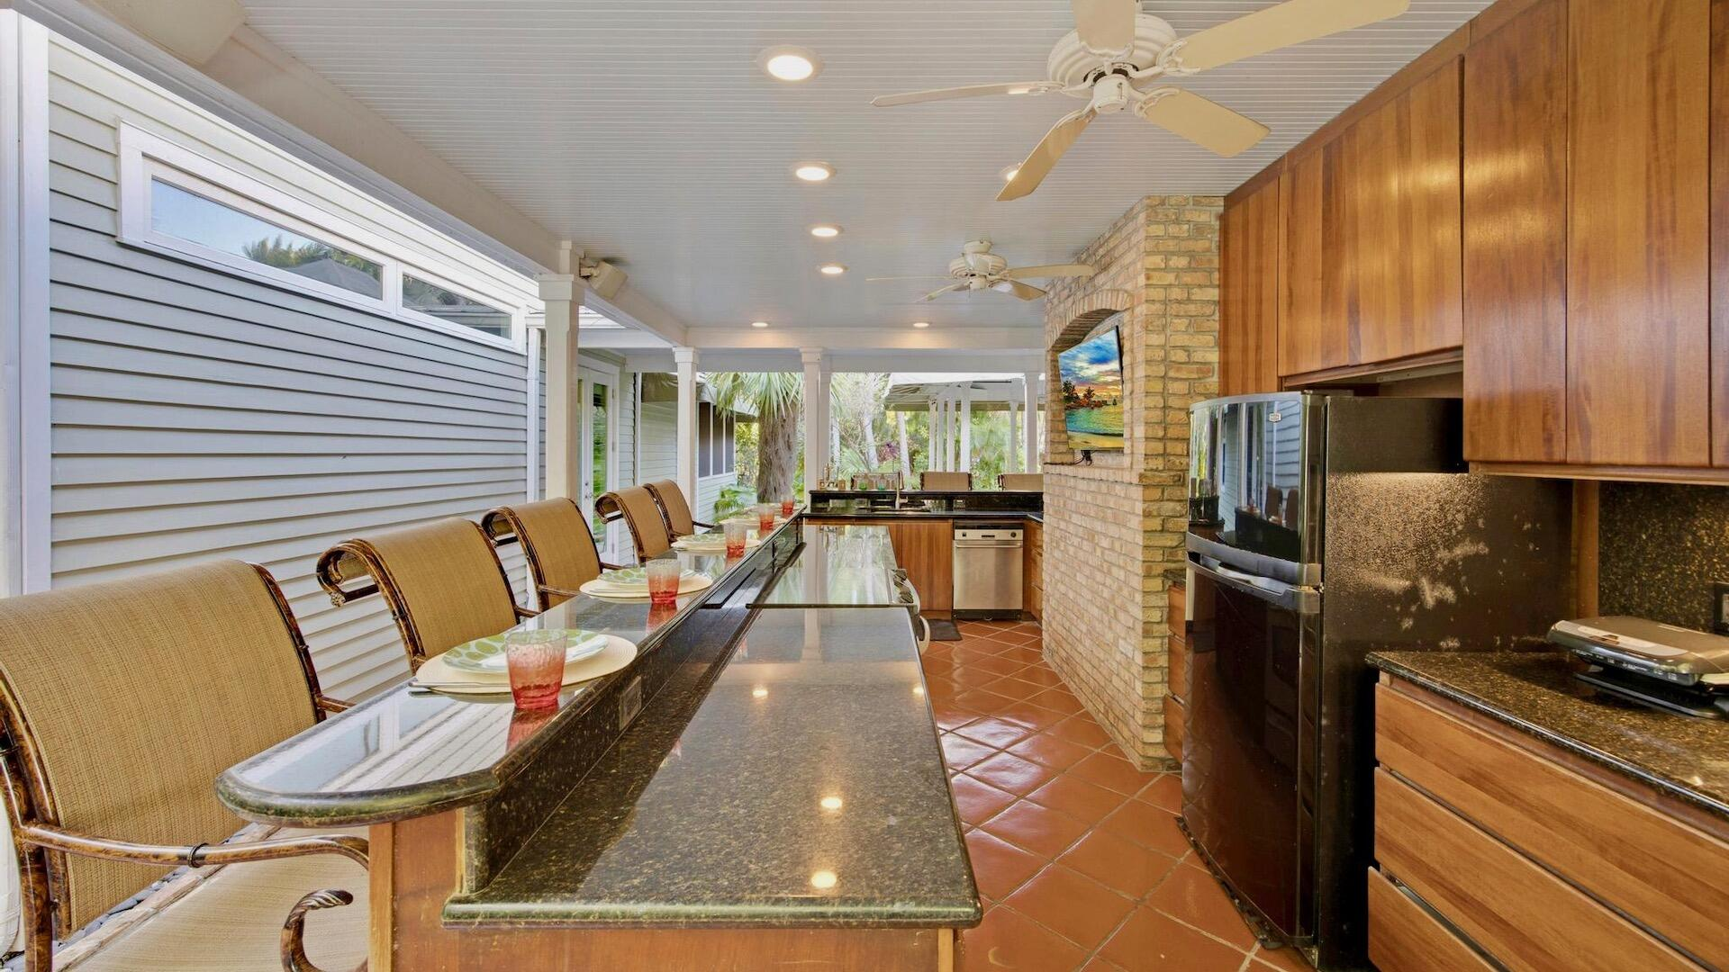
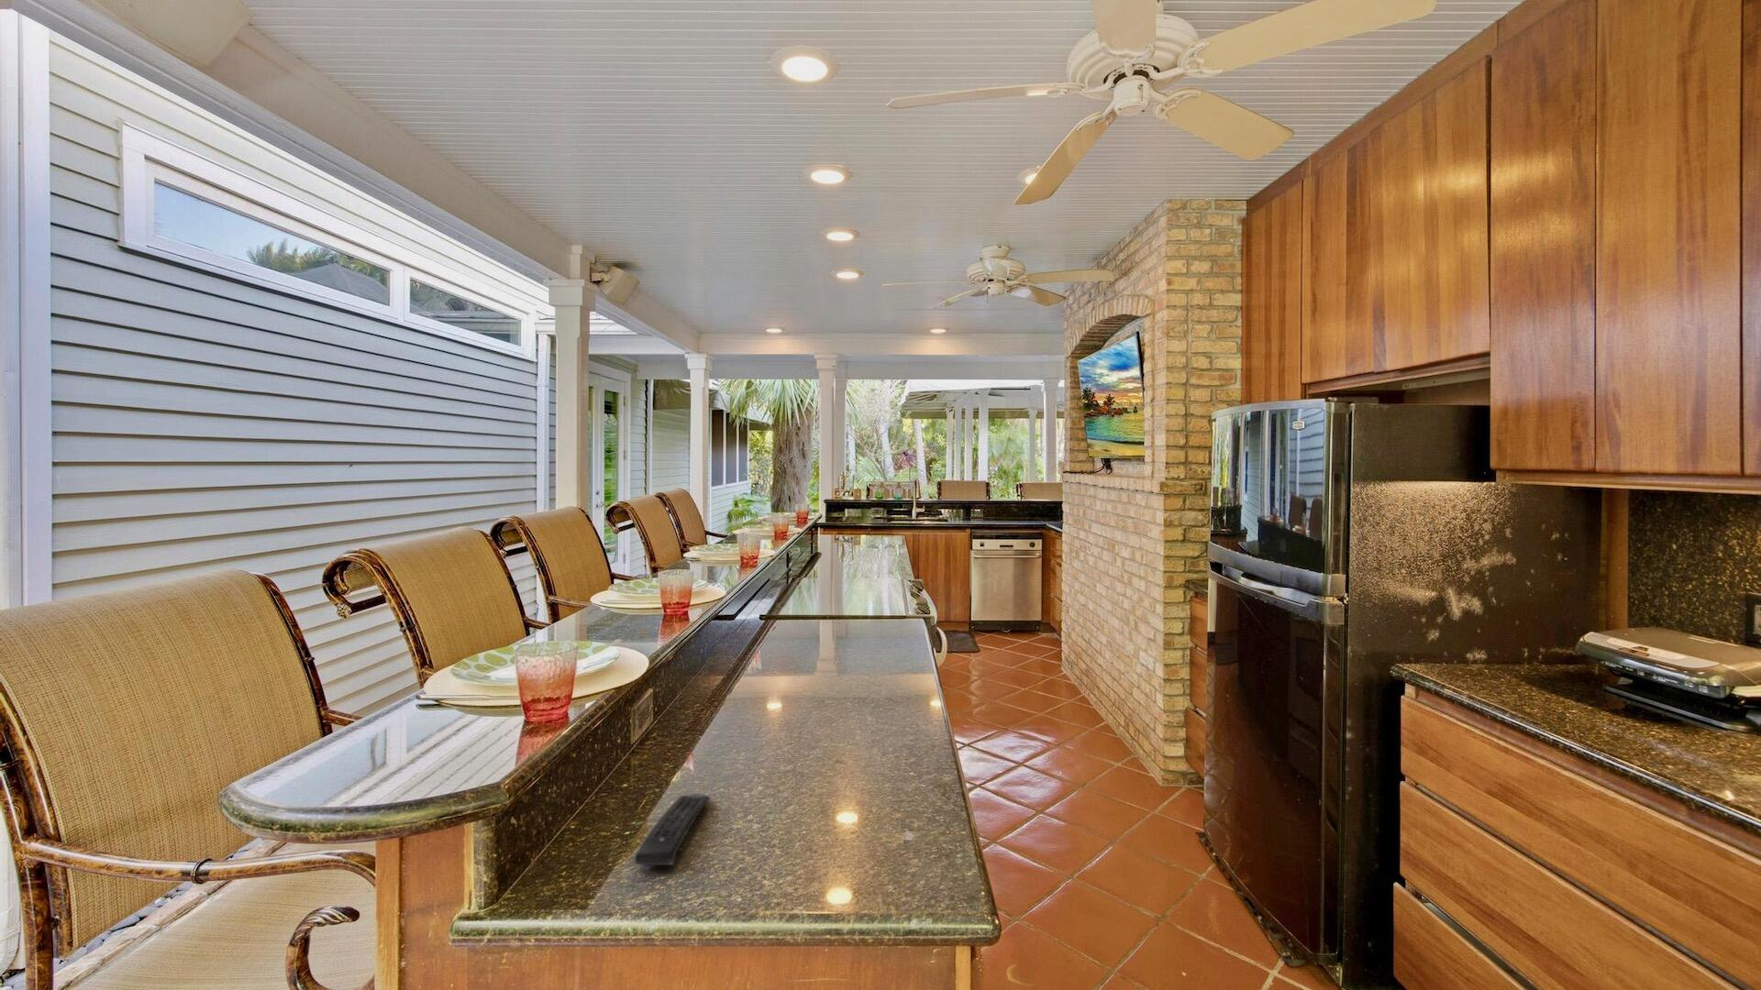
+ remote control (677, 822)
